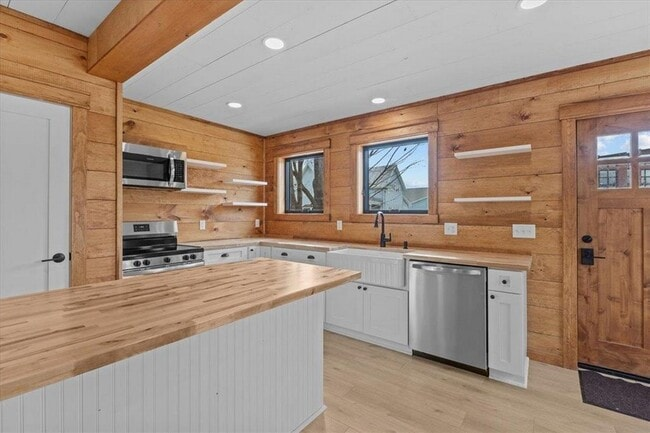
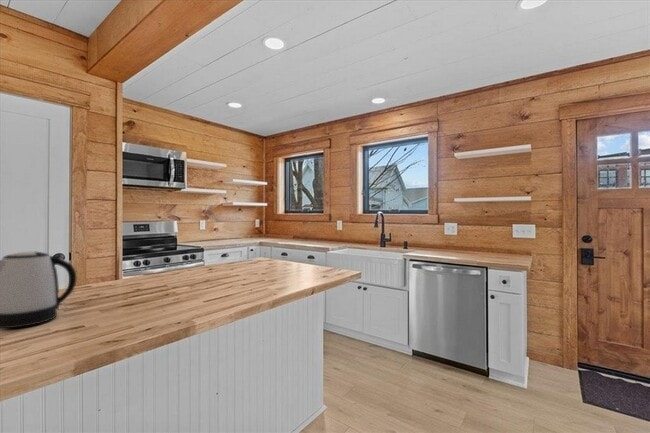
+ kettle (35, 285)
